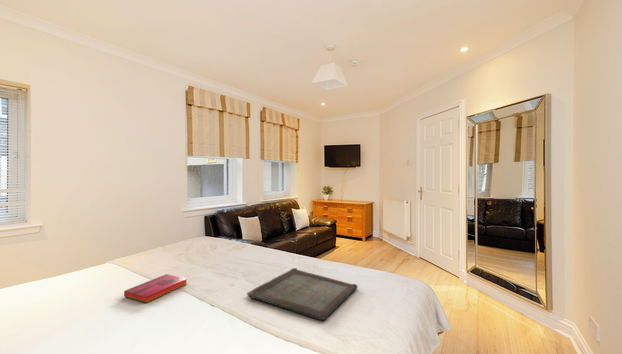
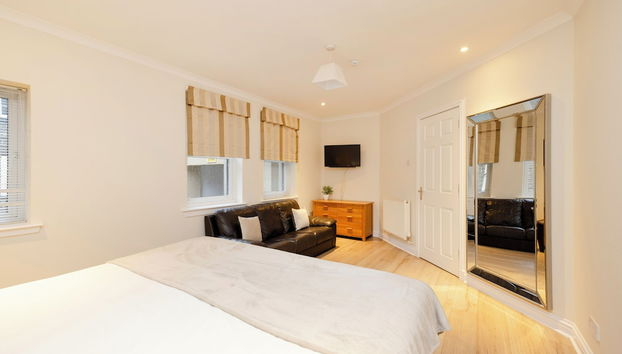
- serving tray (304, 289)
- hardback book (157, 287)
